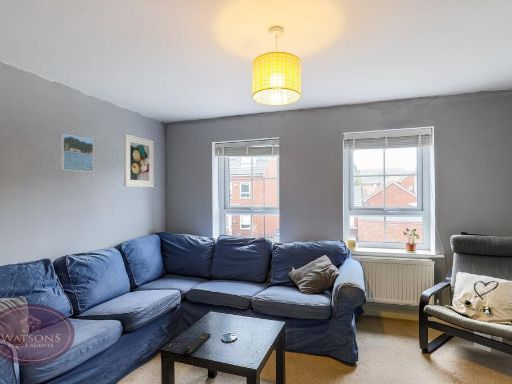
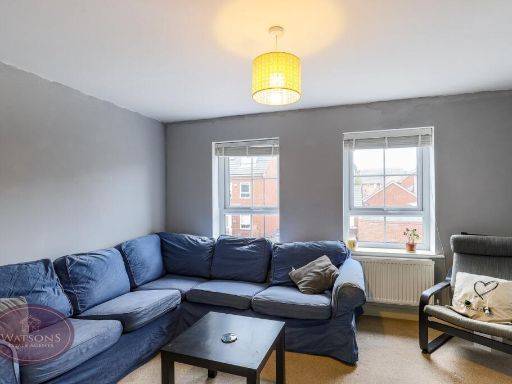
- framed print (77, 154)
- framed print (139, 162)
- remote control (197, 343)
